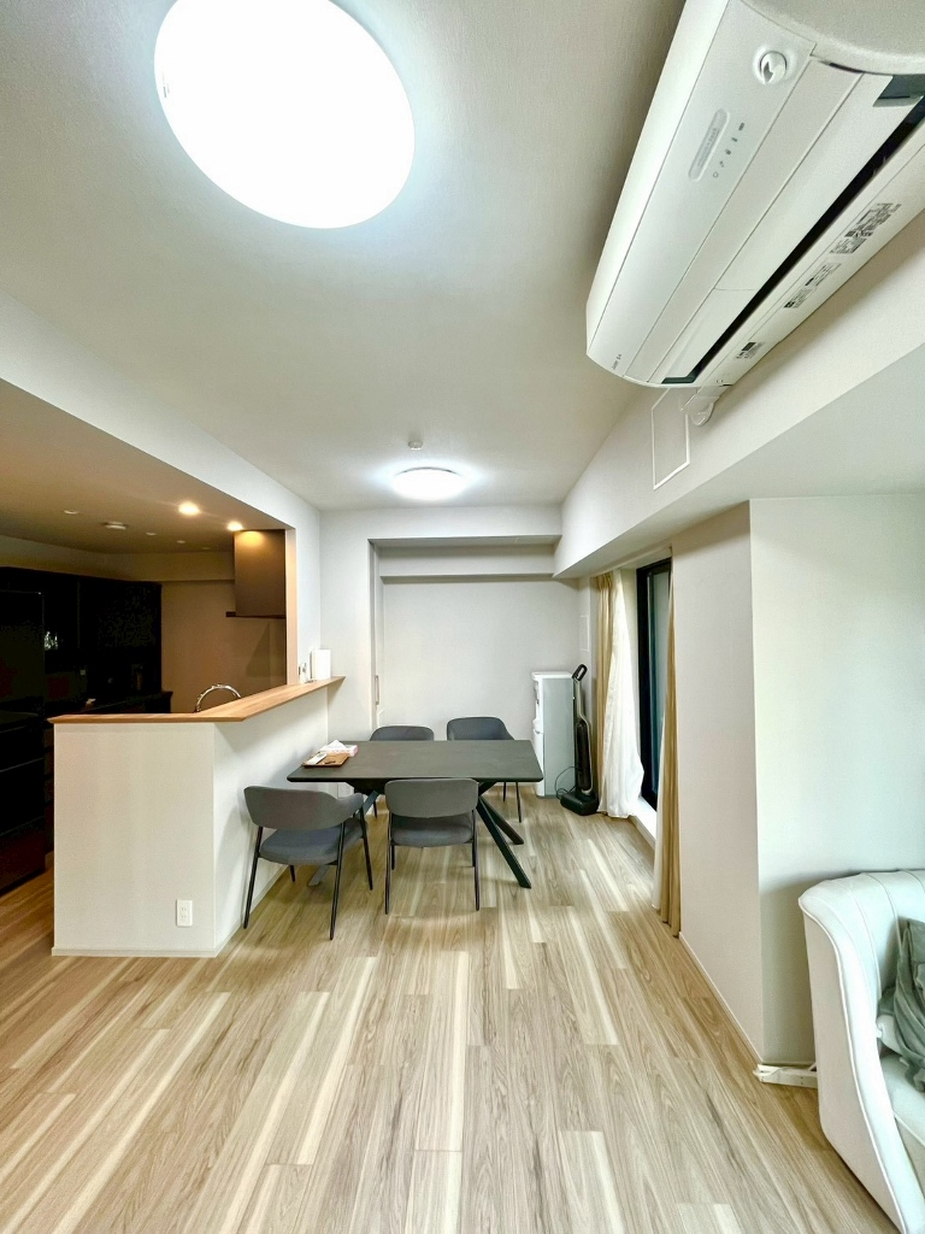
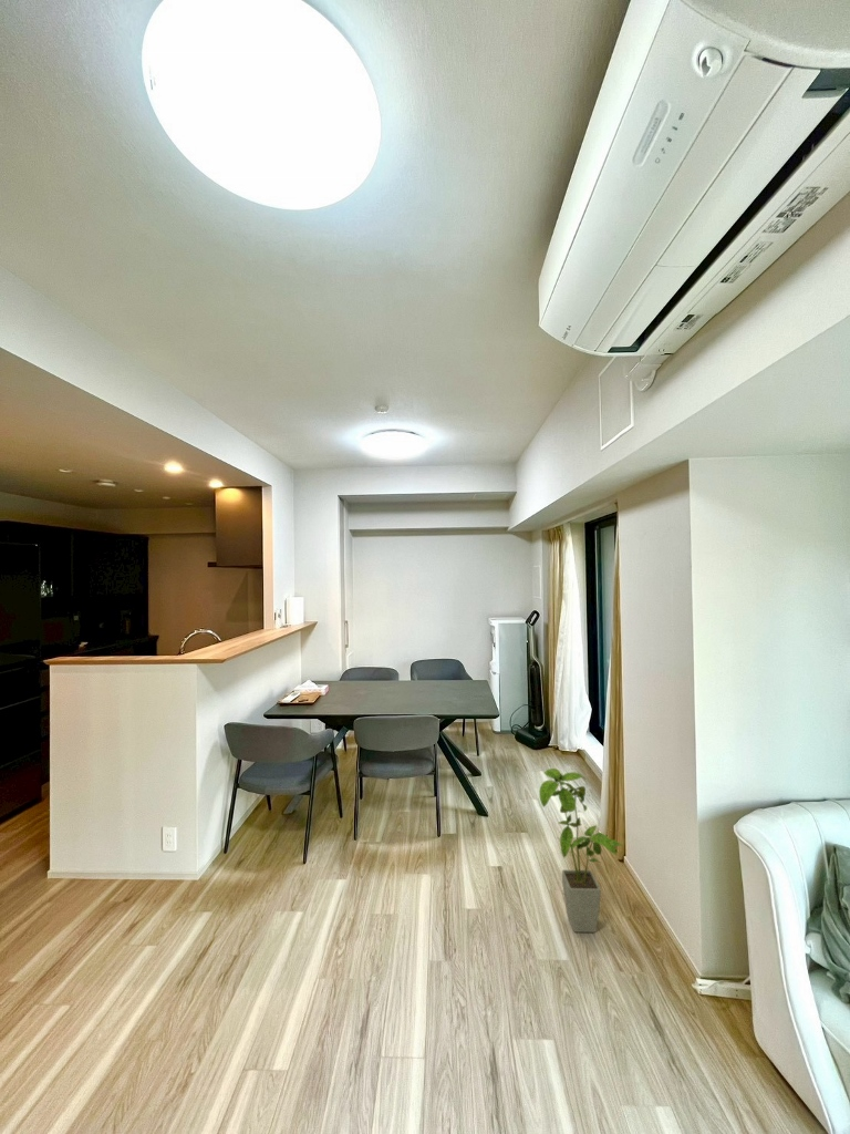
+ house plant (577, 853)
